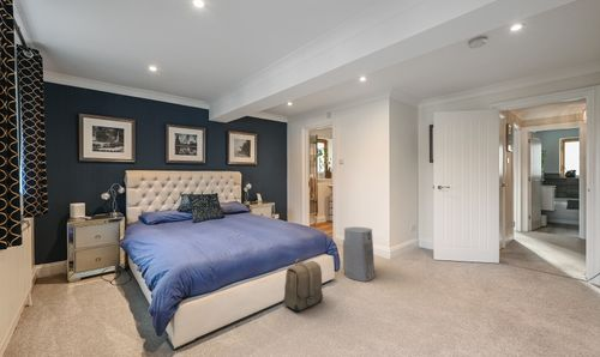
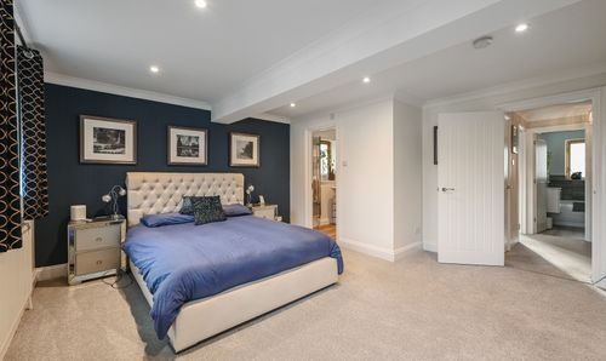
- air purifier (358, 252)
- backpack (304, 283)
